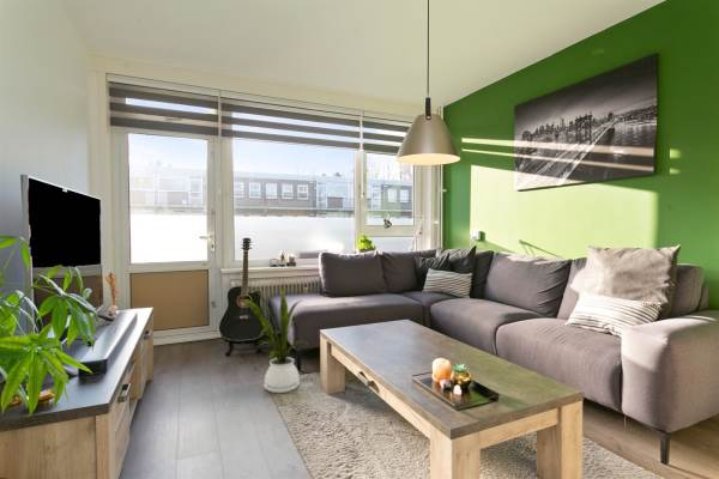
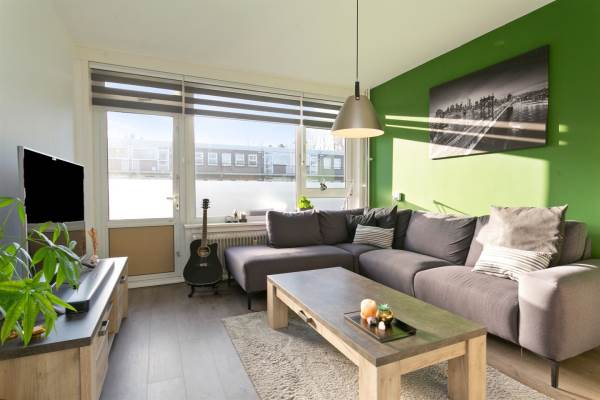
- house plant (277, 334)
